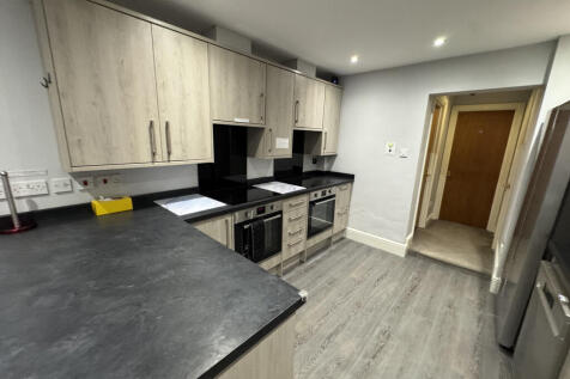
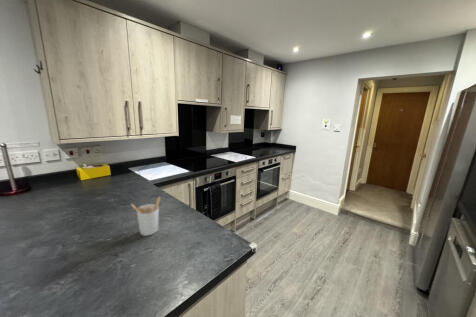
+ utensil holder (147, 216)
